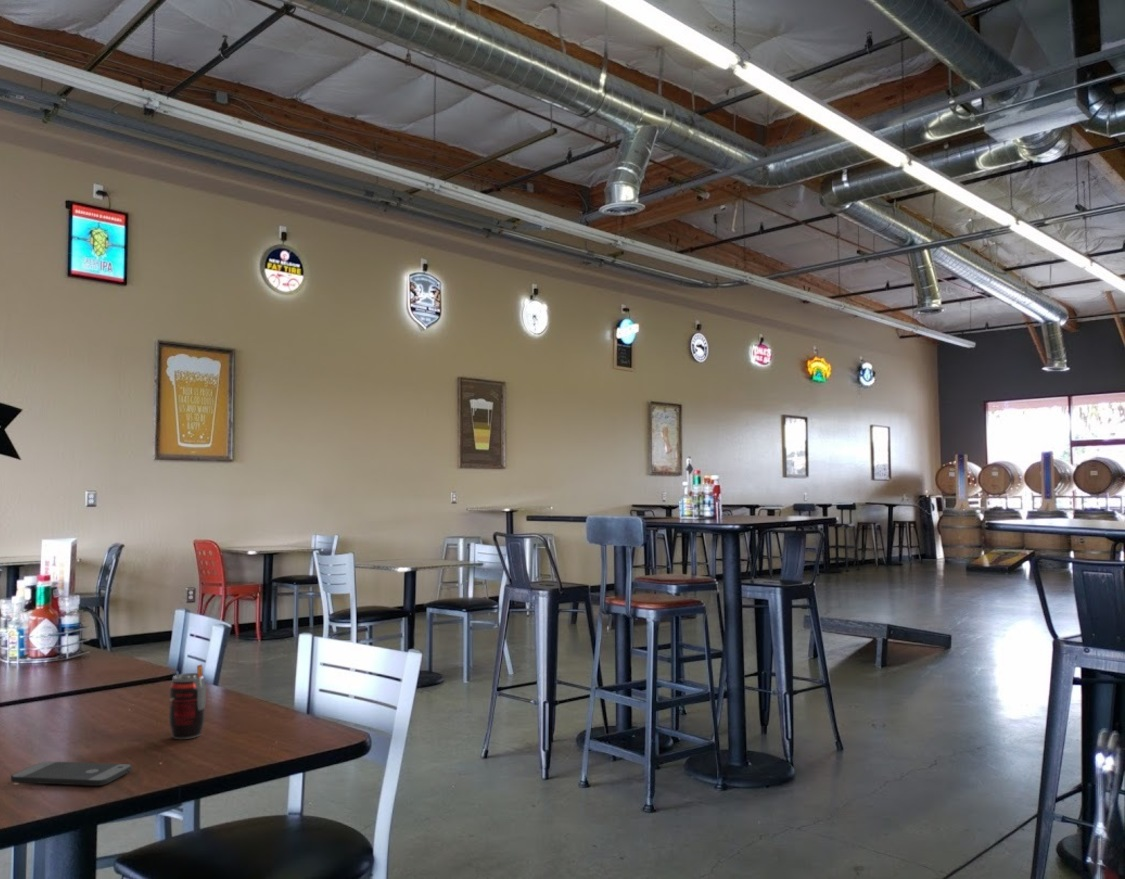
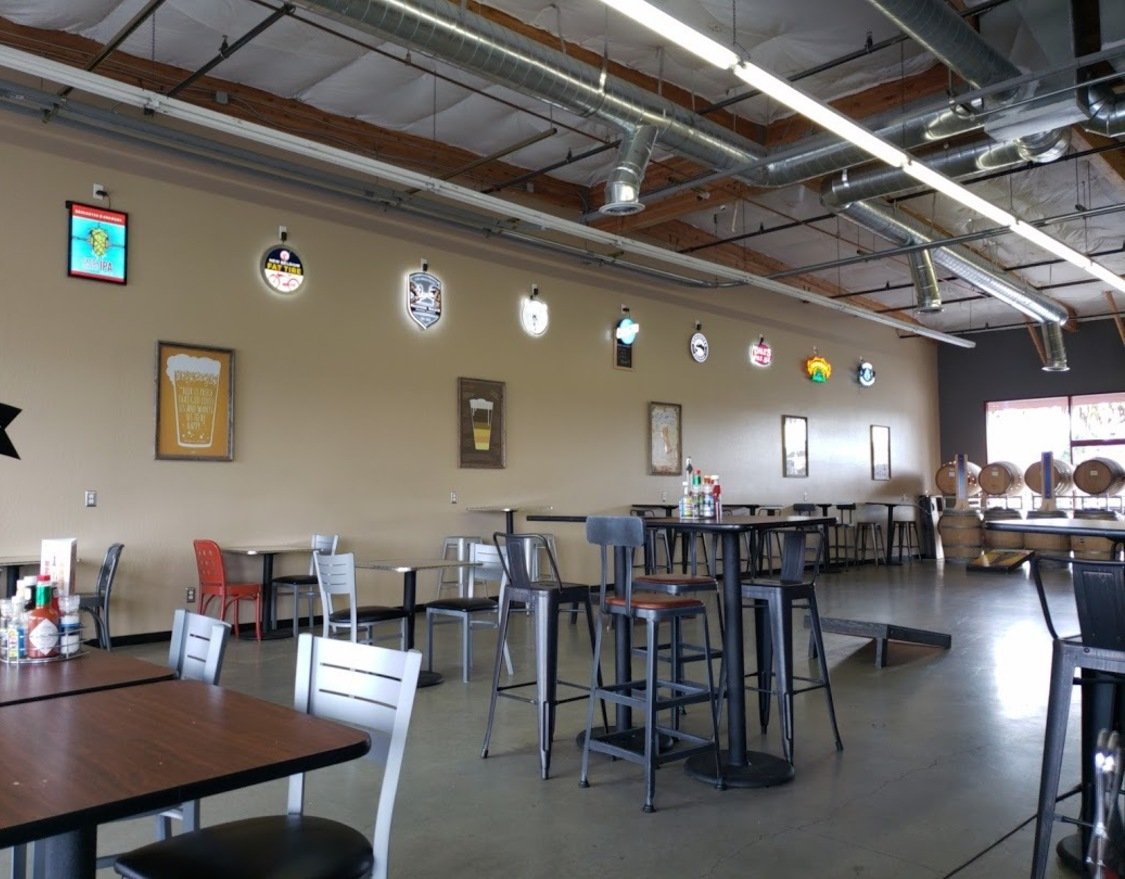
- smartphone (72, 773)
- beverage can (187, 700)
